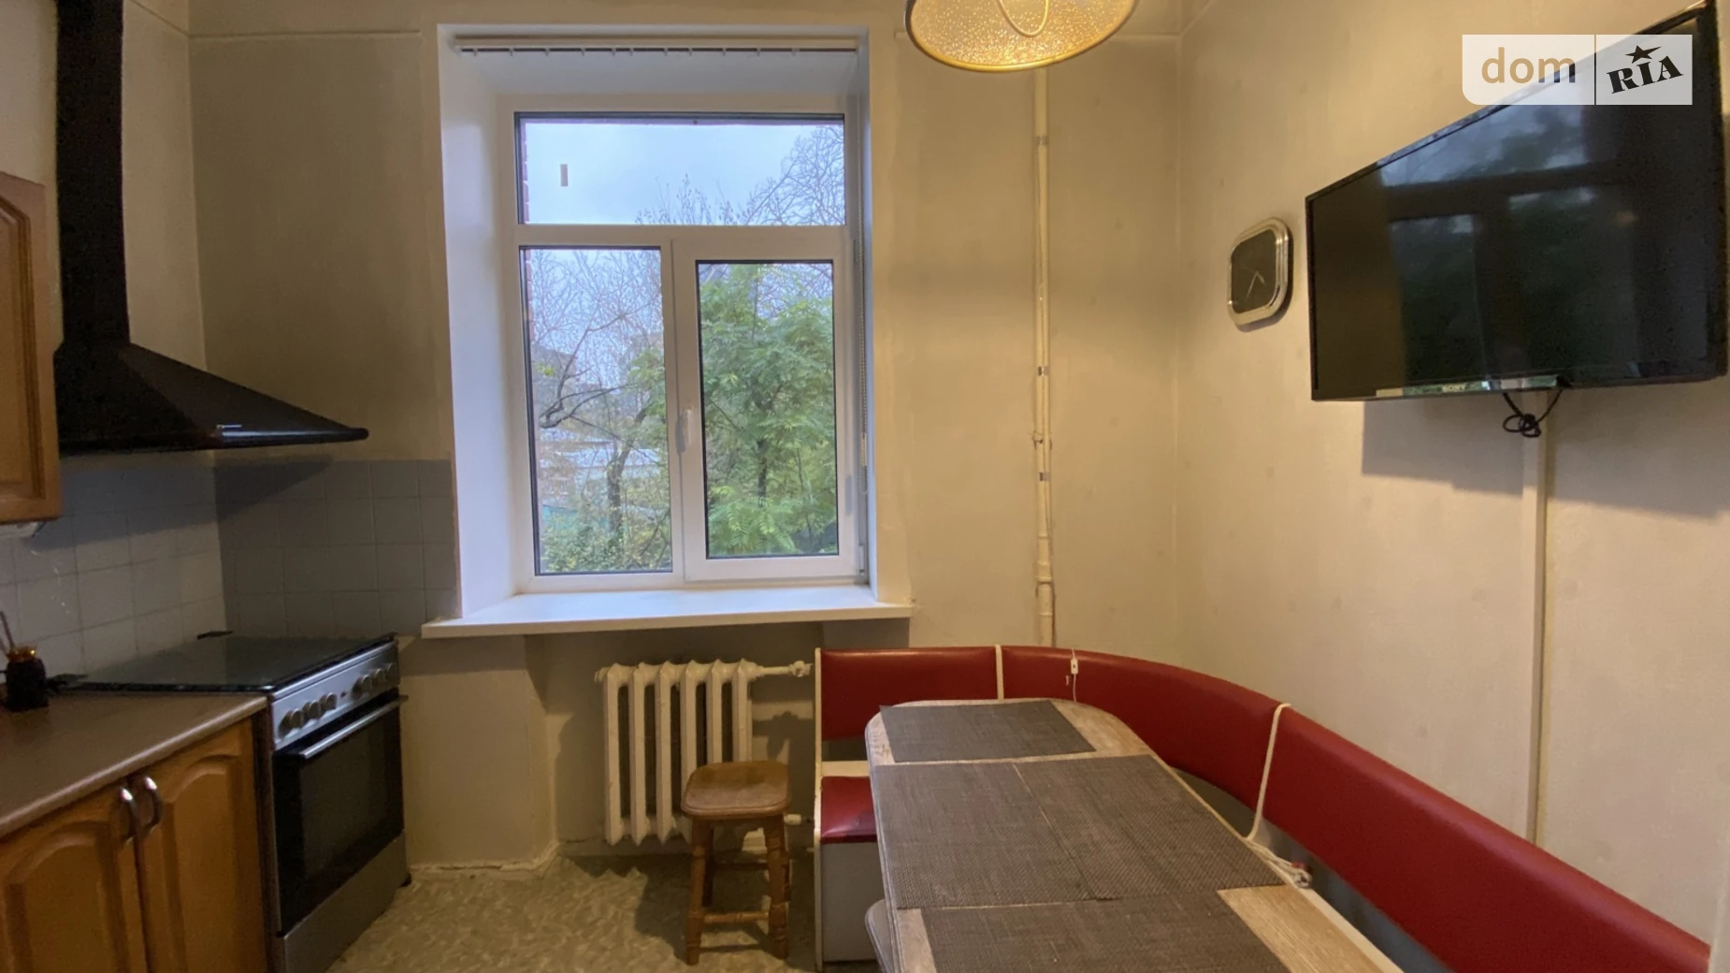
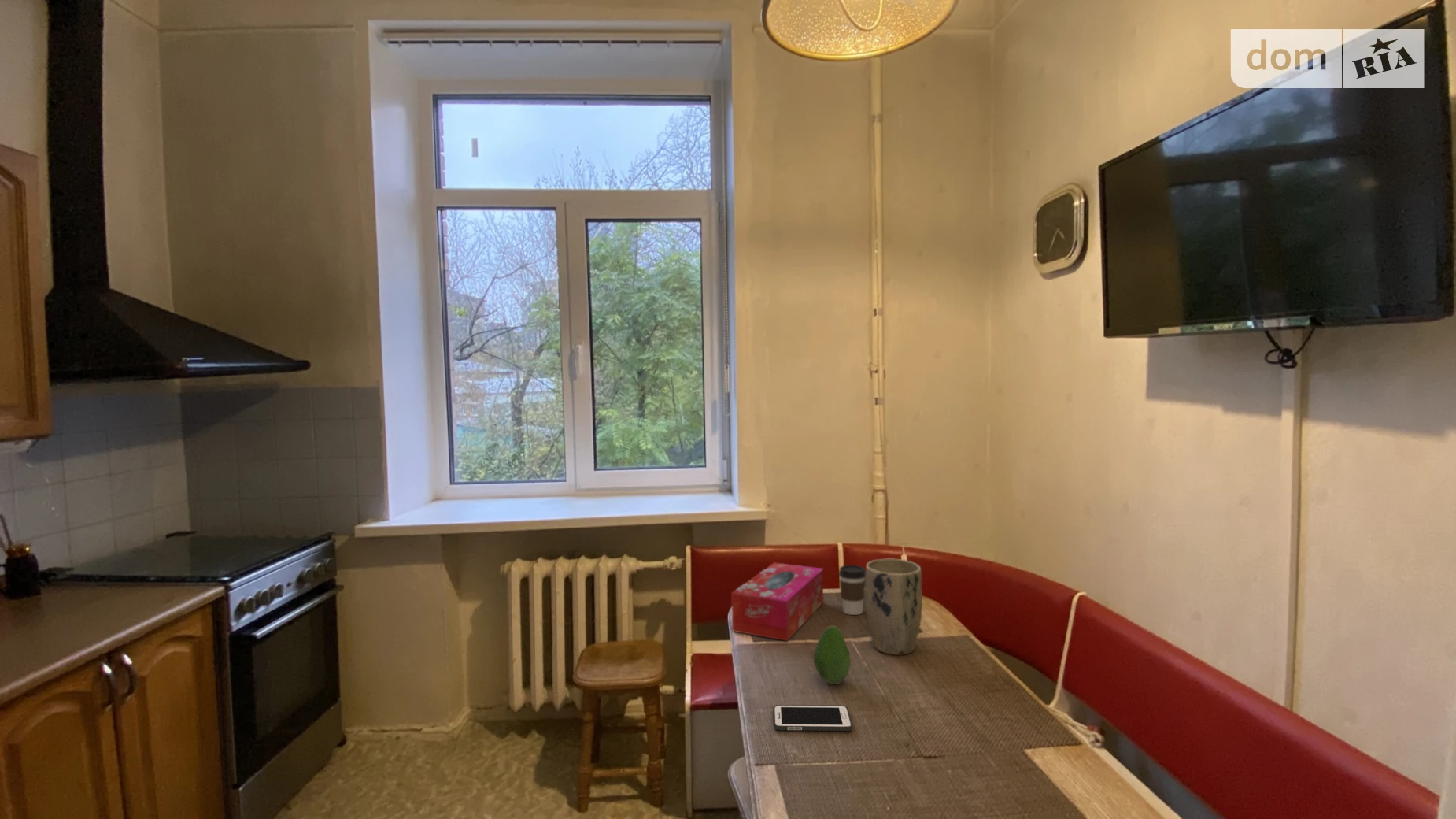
+ tissue box (780, 598)
+ fruit (832, 654)
+ cell phone (811, 717)
+ coffee cup (852, 590)
+ plant pot (893, 606)
